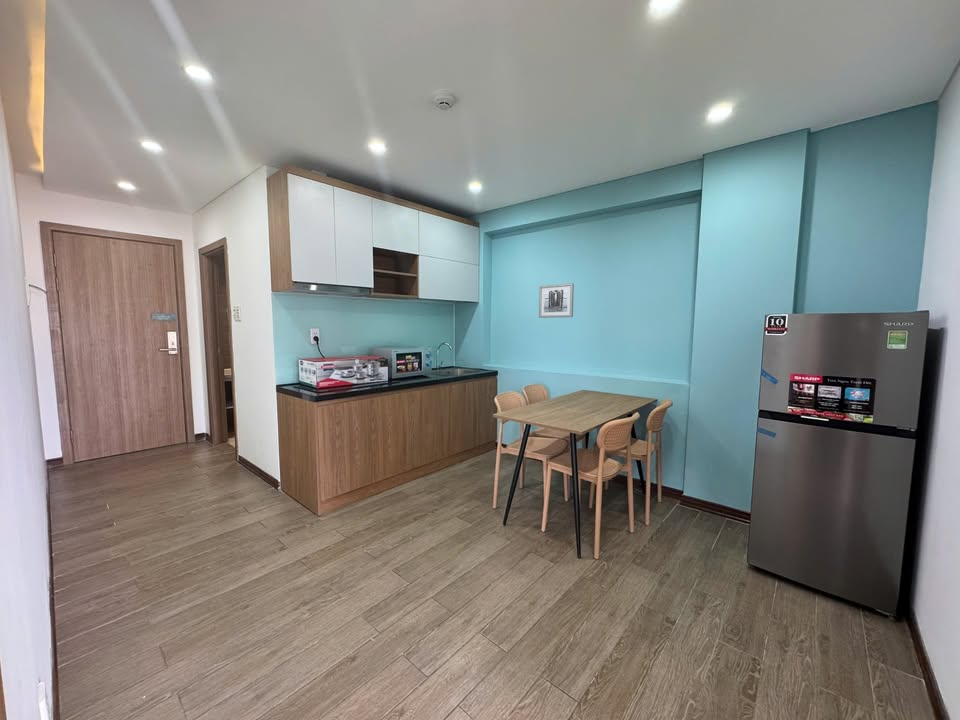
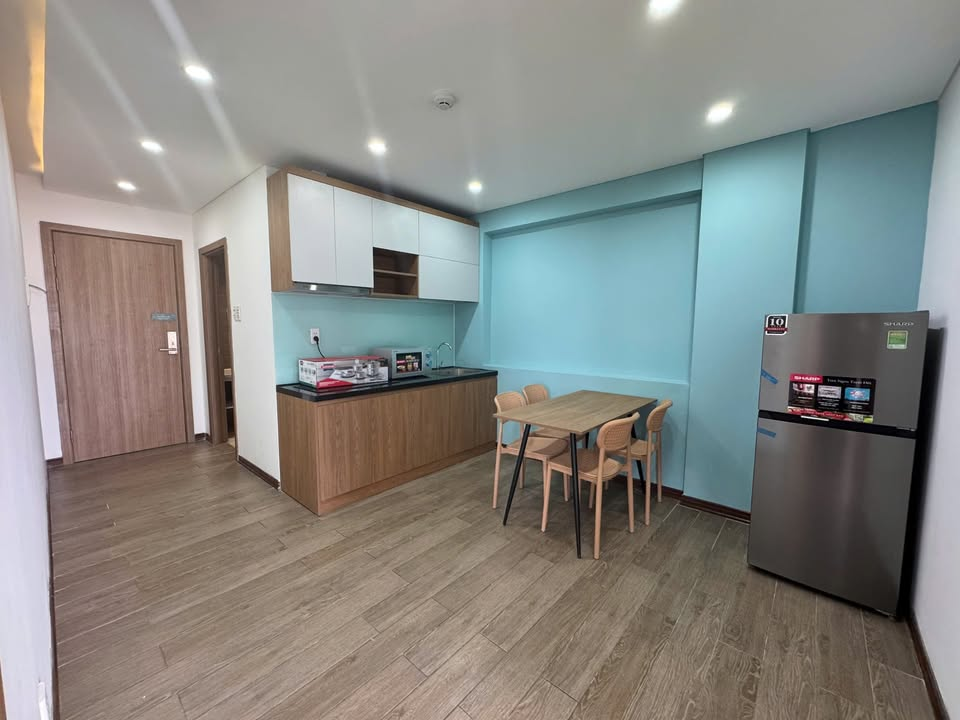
- wall art (555, 301)
